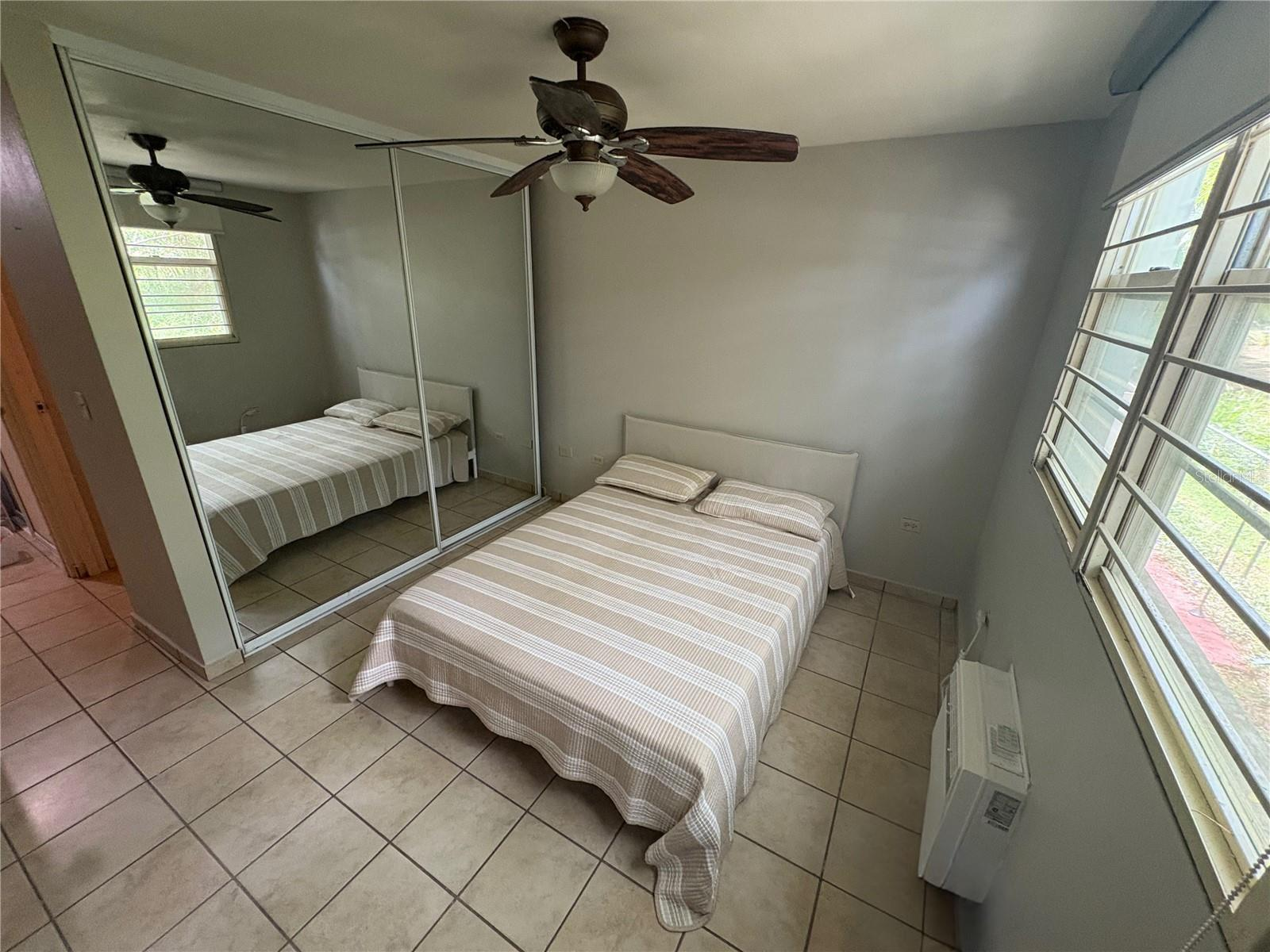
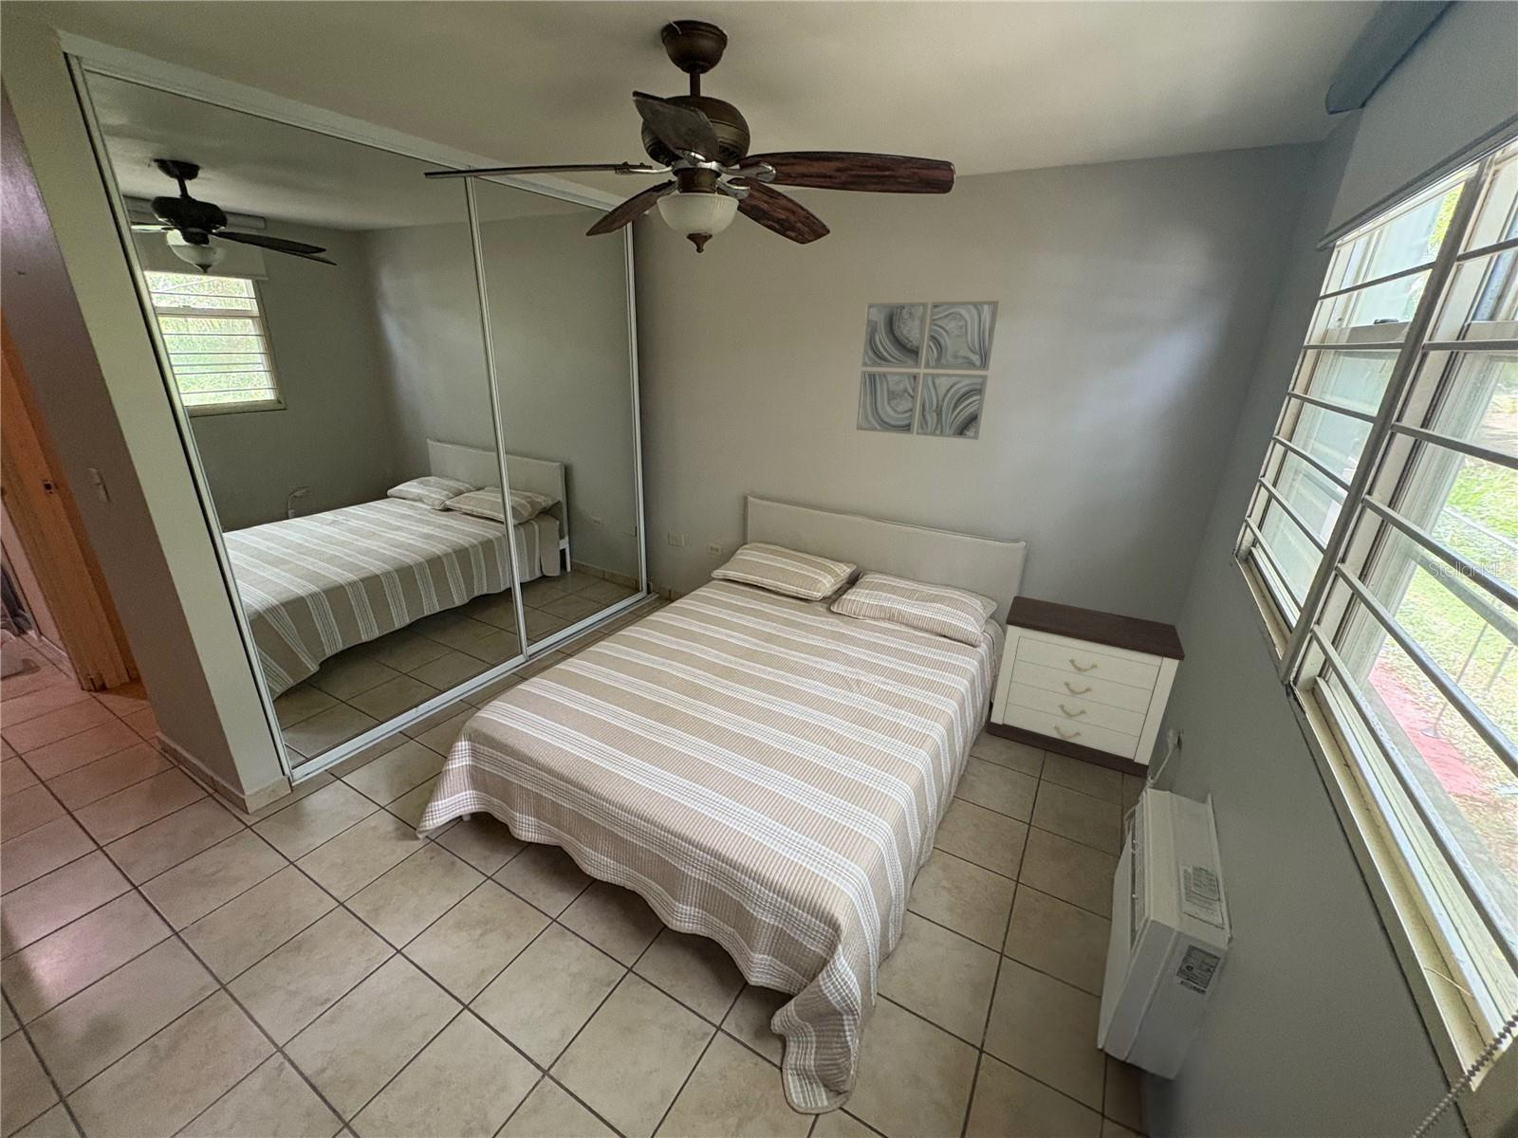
+ wall art (920, 368)
+ nightstand (1076, 681)
